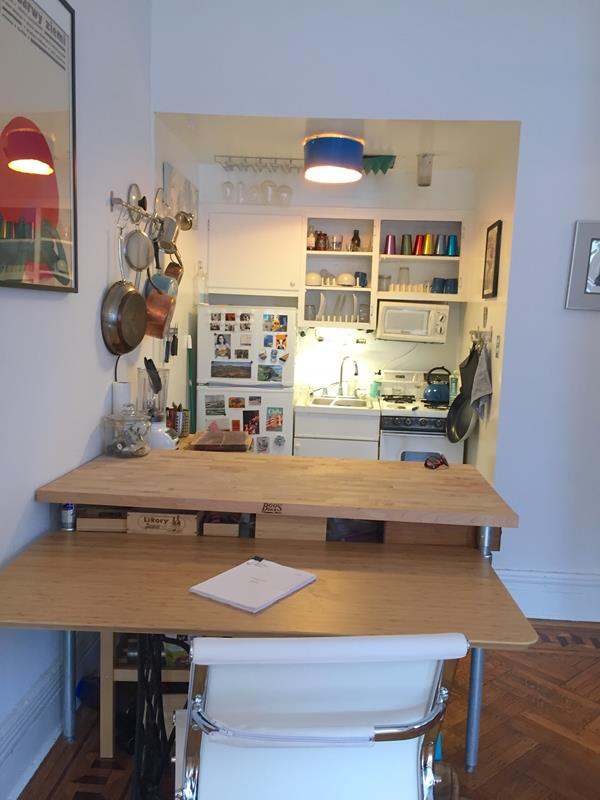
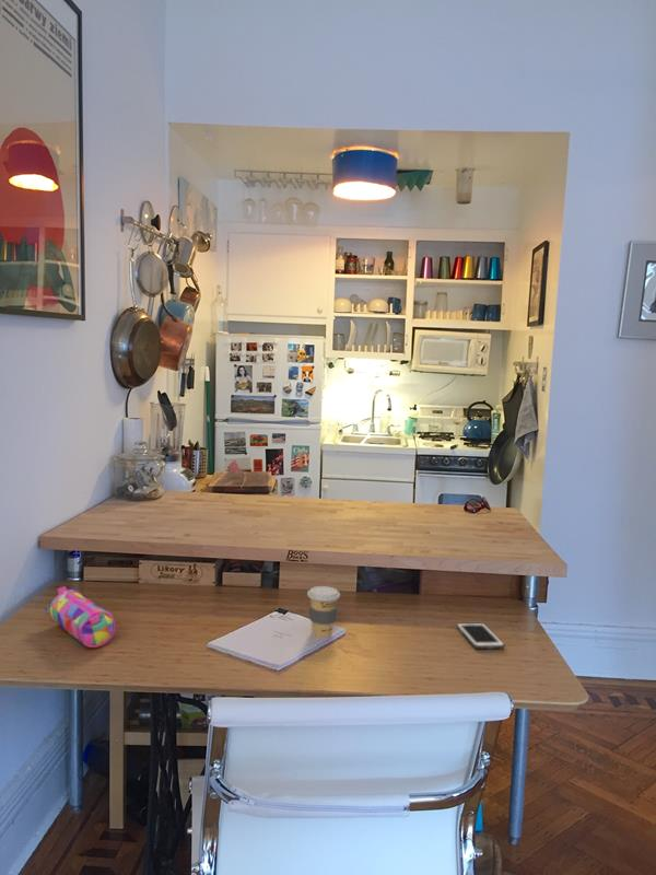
+ pencil case (80, 616)
+ cell phone (479, 635)
+ coffee cup (323, 611)
